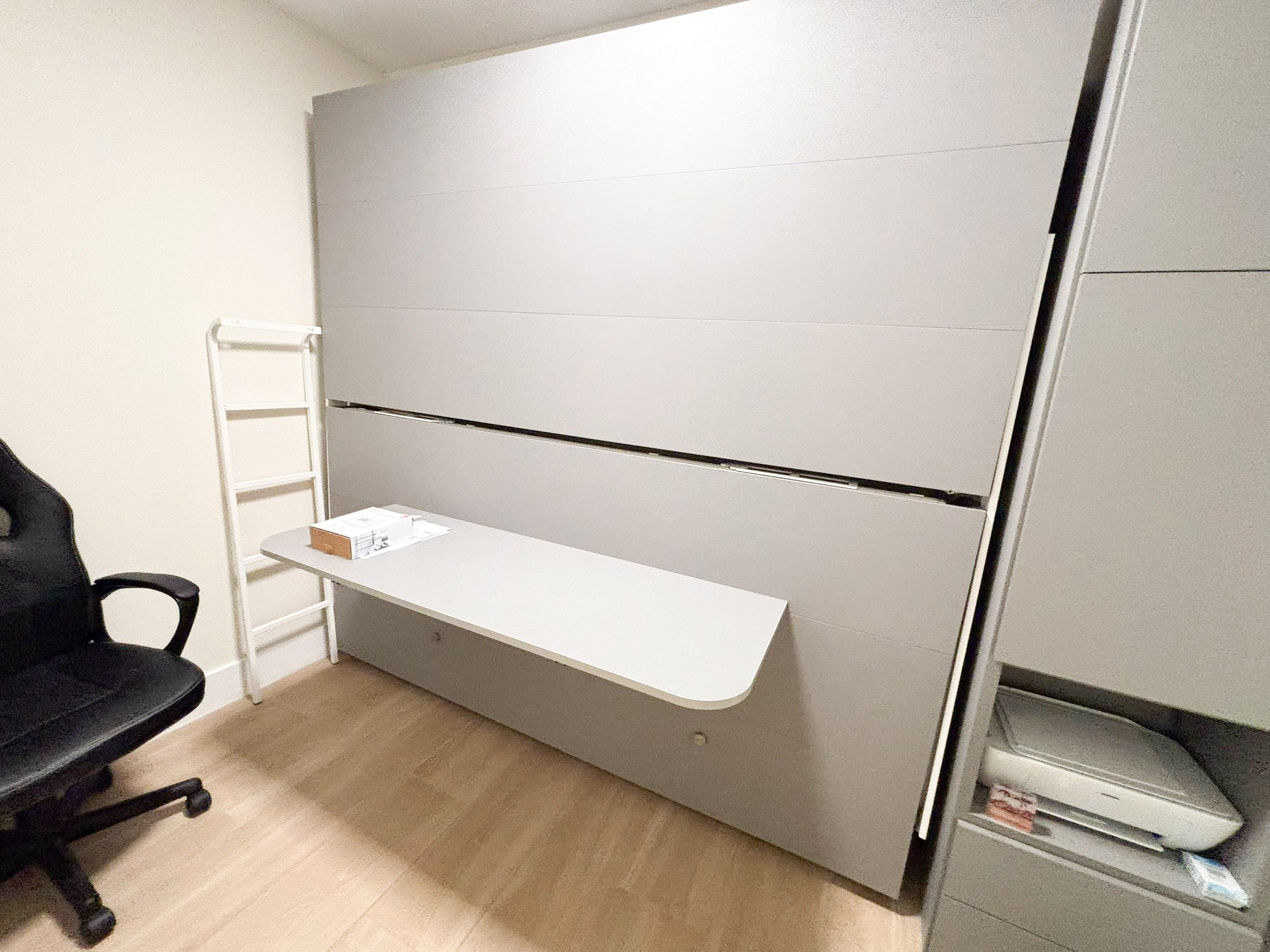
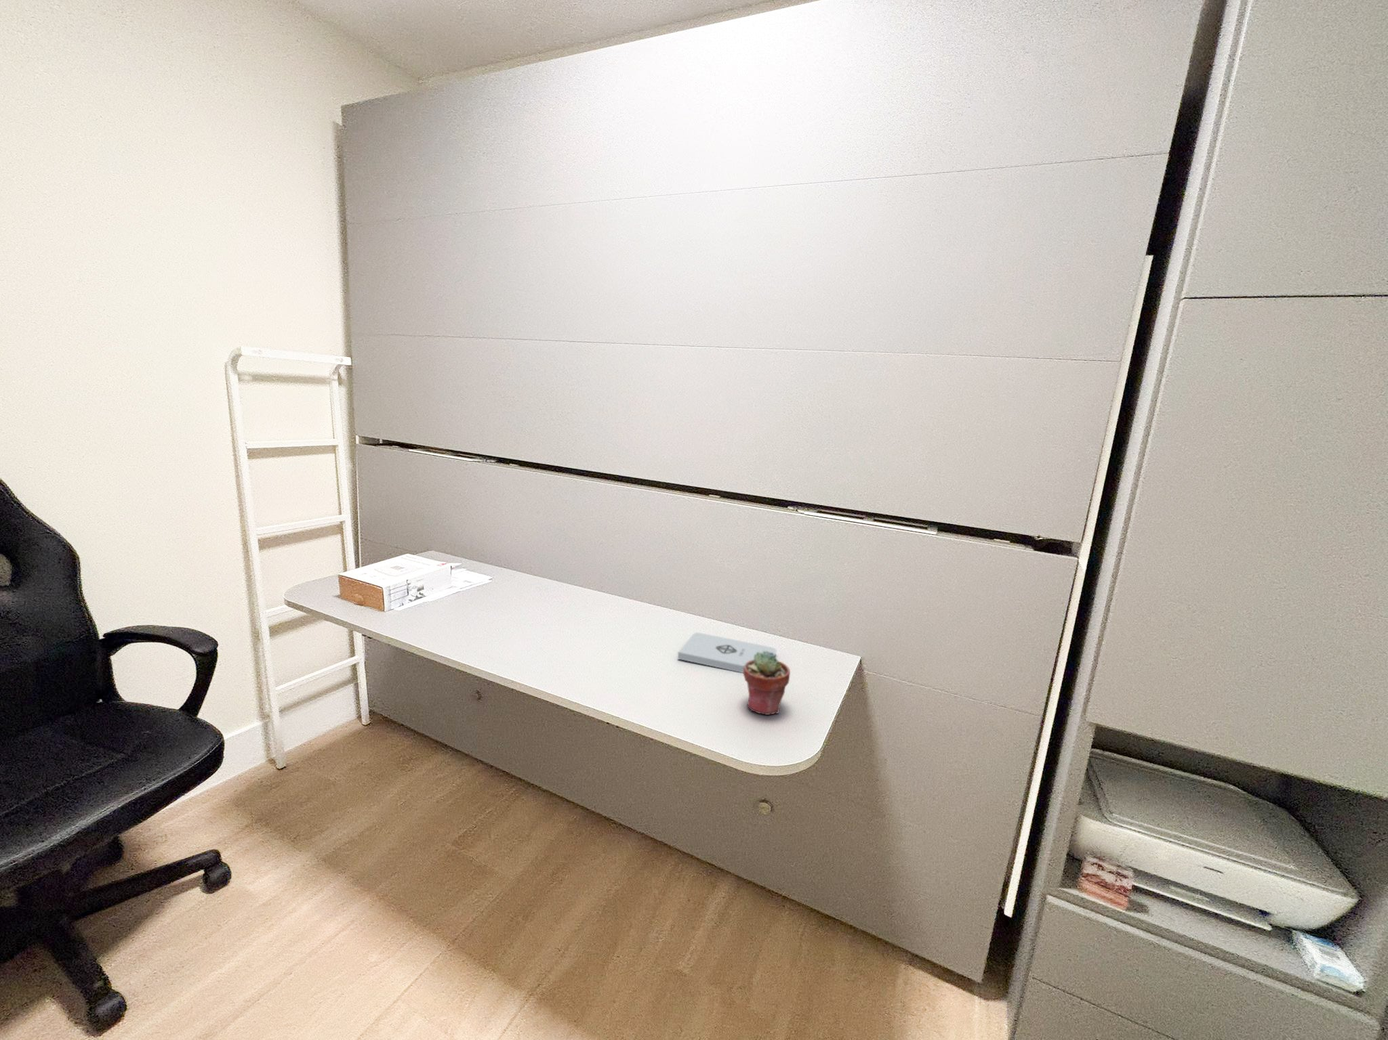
+ potted succulent (766, 679)
+ notepad (729, 653)
